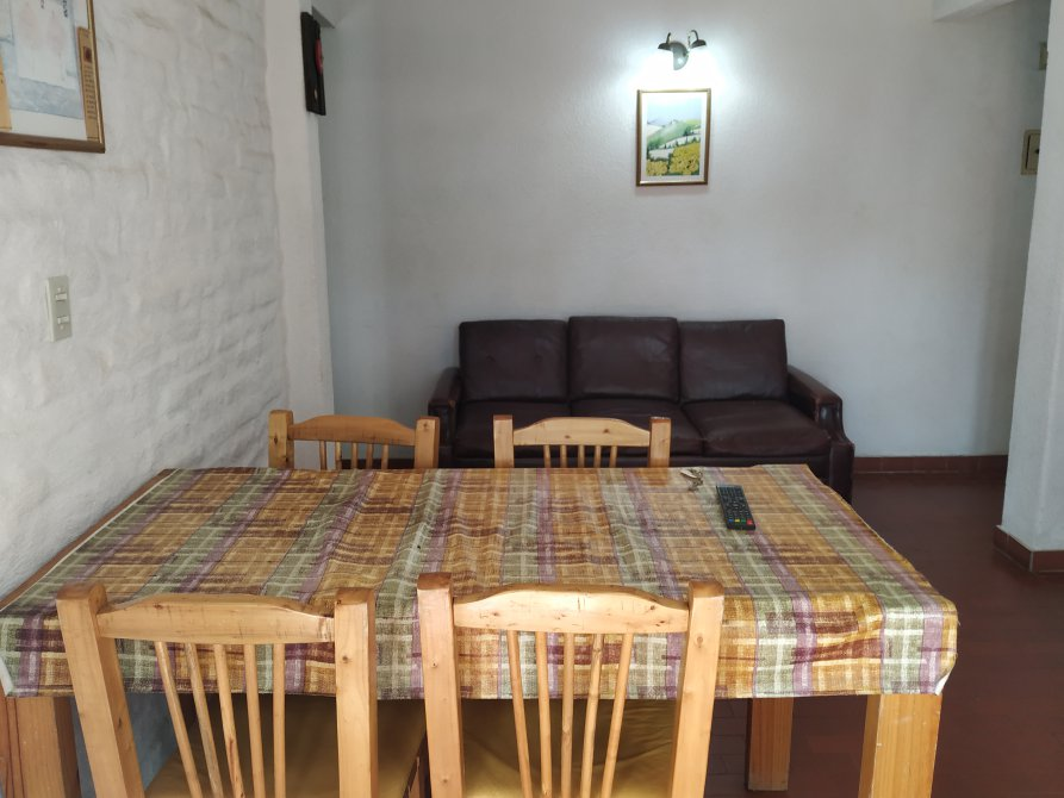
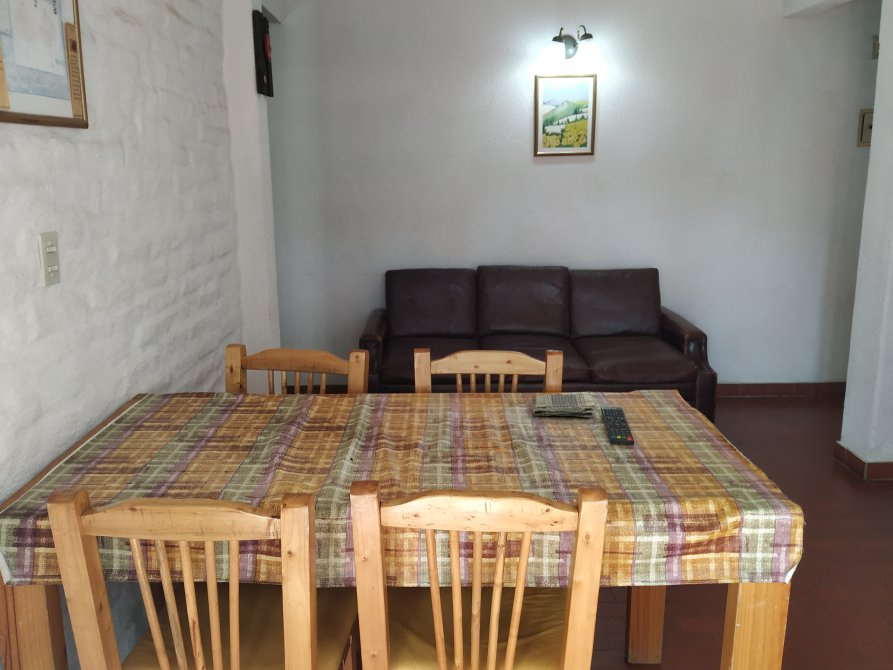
+ dish towel (563, 403)
